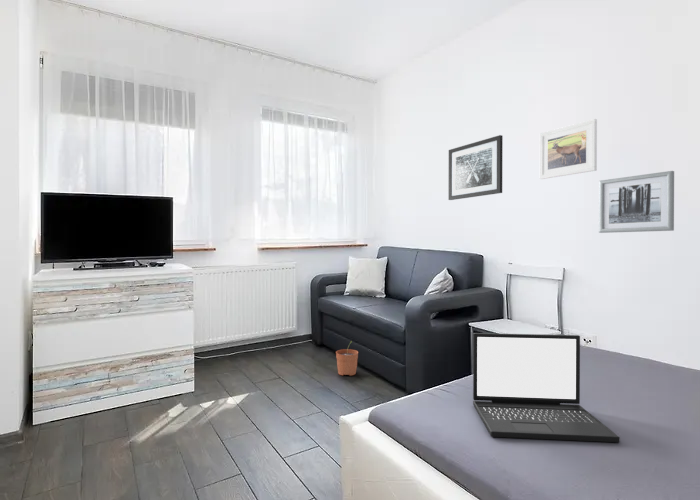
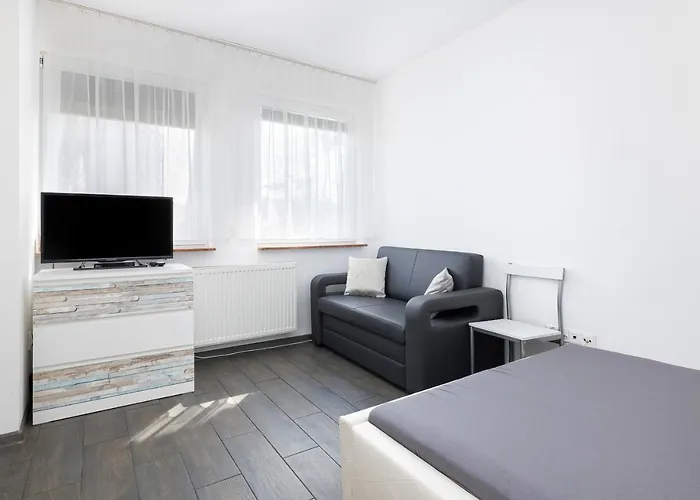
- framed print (566, 150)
- plant pot (347, 357)
- laptop (538, 381)
- wall art (633, 204)
- wall art (473, 169)
